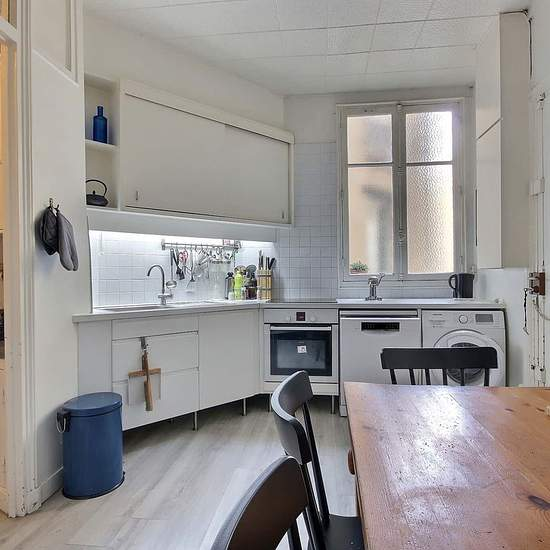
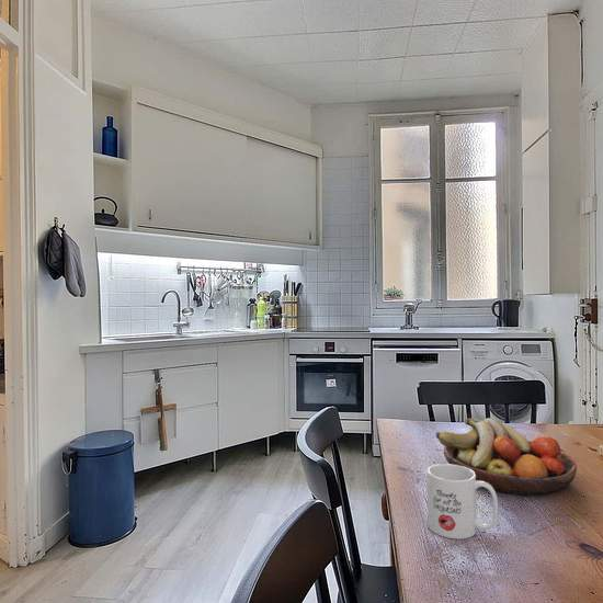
+ fruit bowl (505, 450)
+ mug (462, 501)
